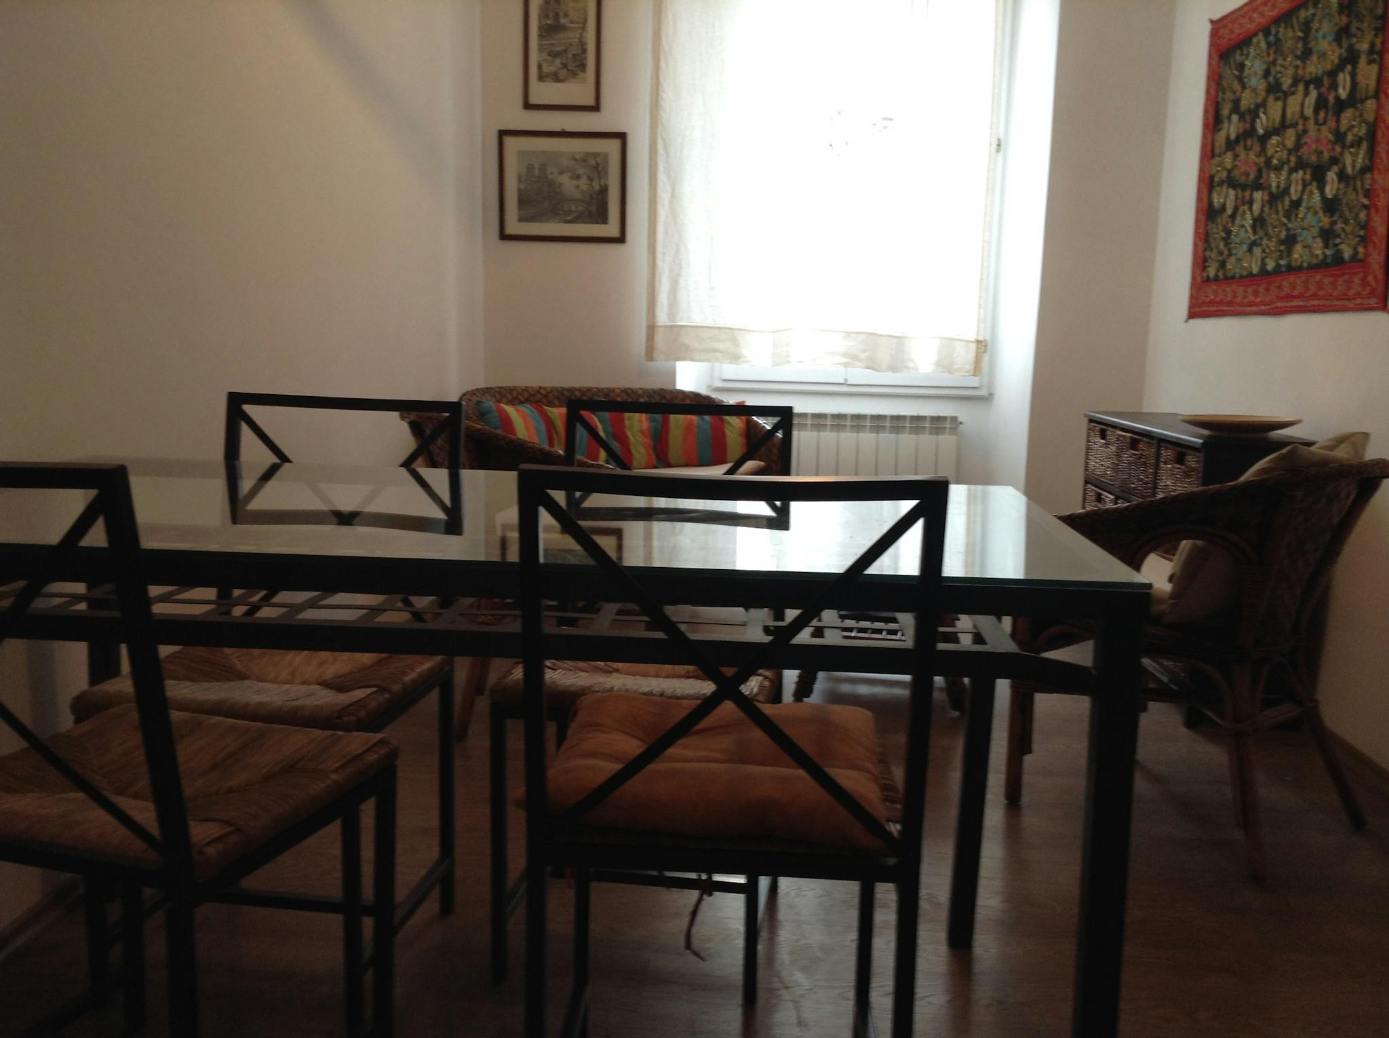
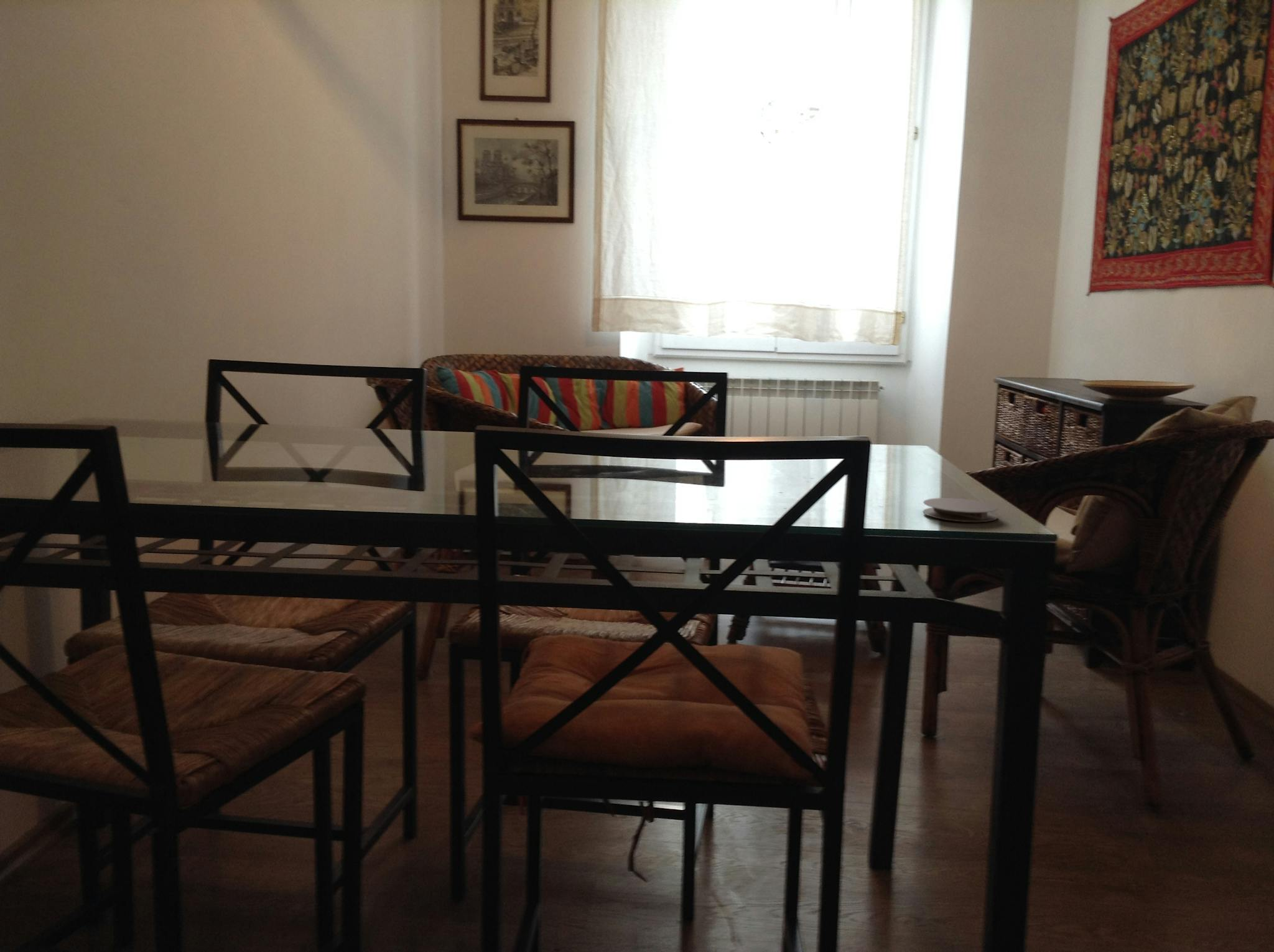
+ coaster (960, 510)
